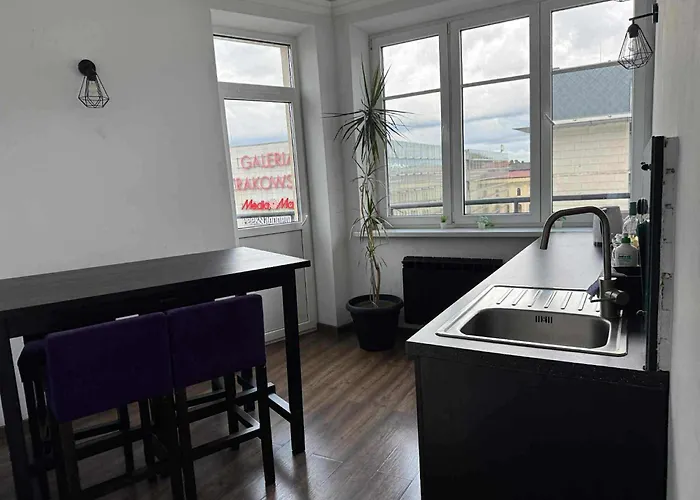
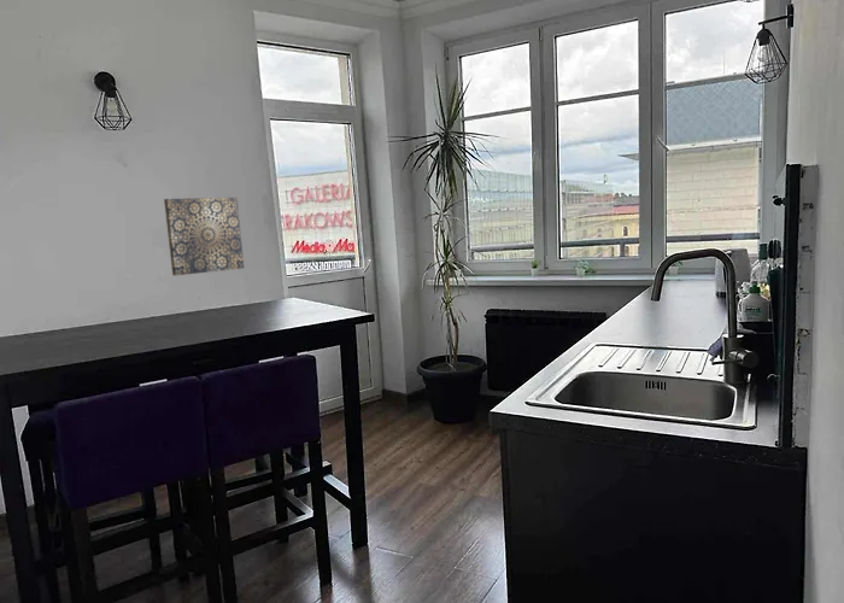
+ wall art (205, 235)
